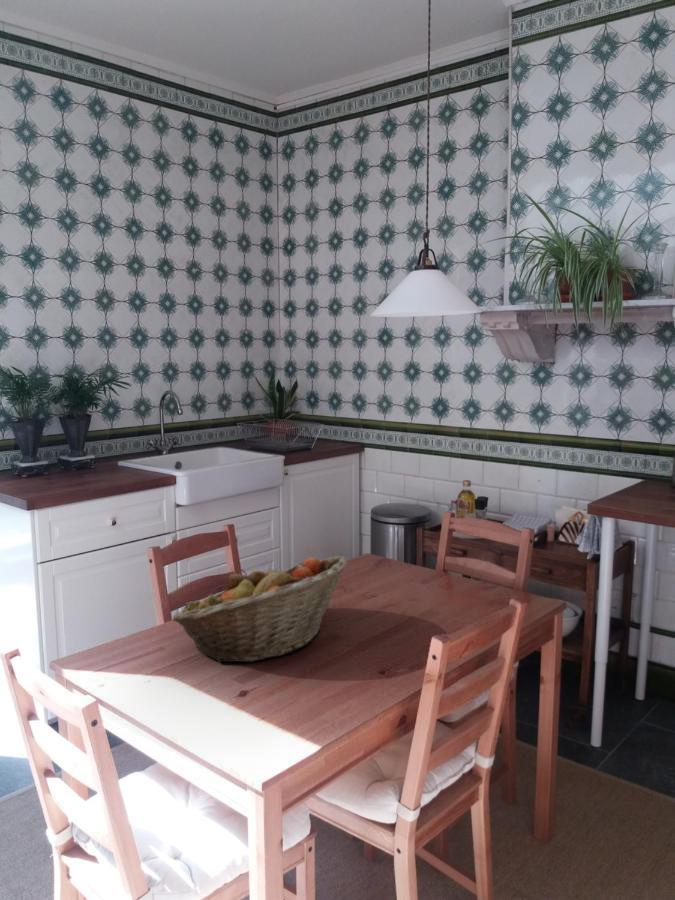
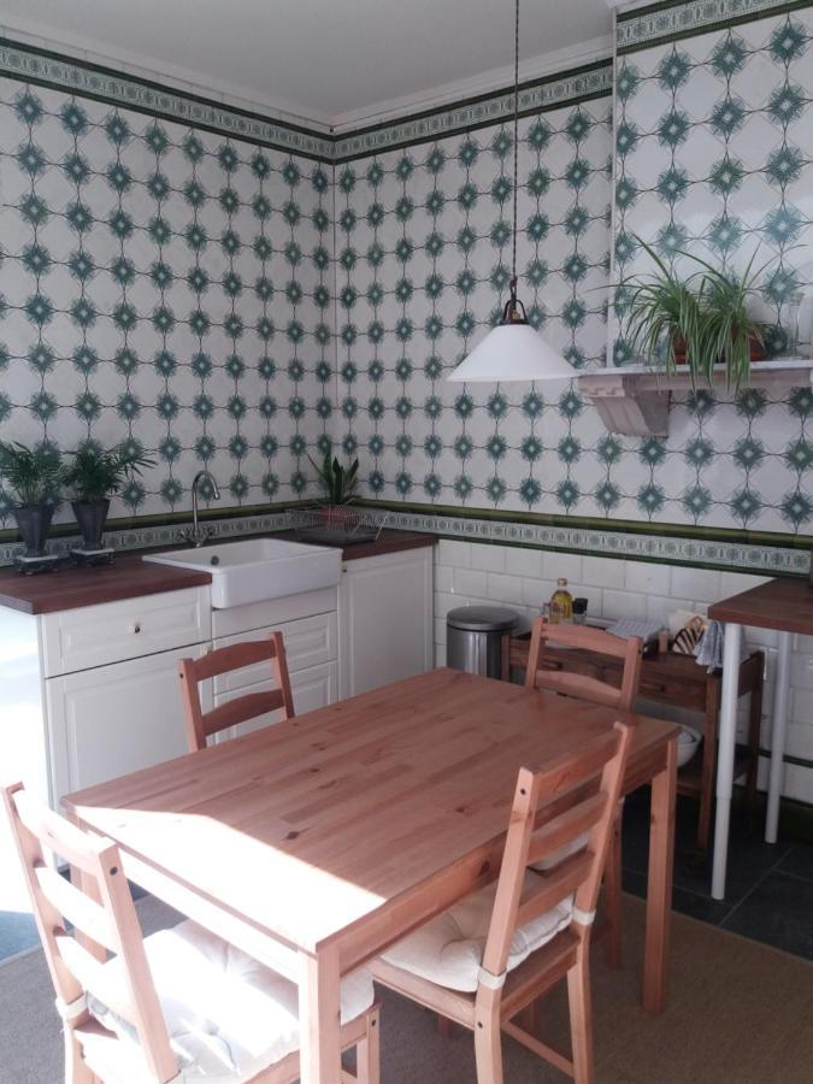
- fruit basket (264, 601)
